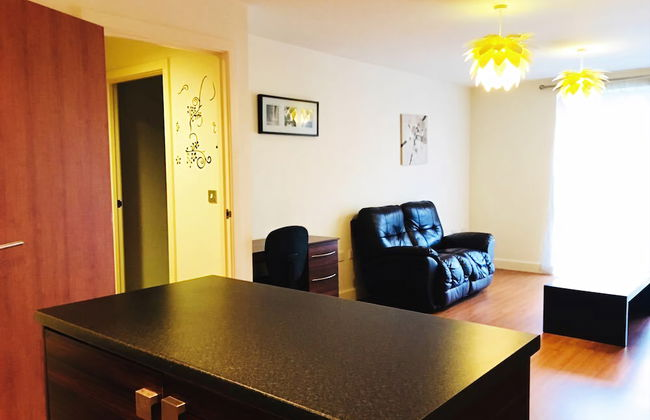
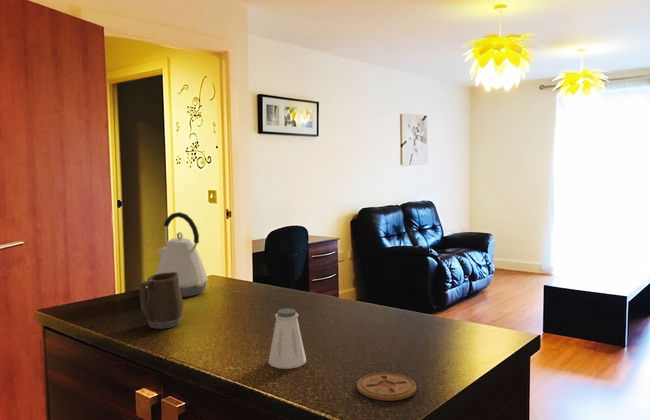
+ mug (160, 300)
+ kettle (179, 252)
+ saltshaker (287, 336)
+ coaster (386, 385)
